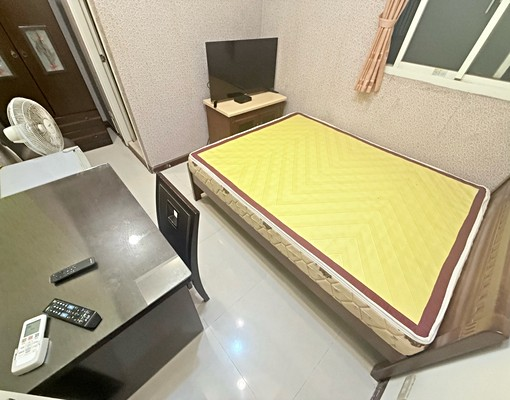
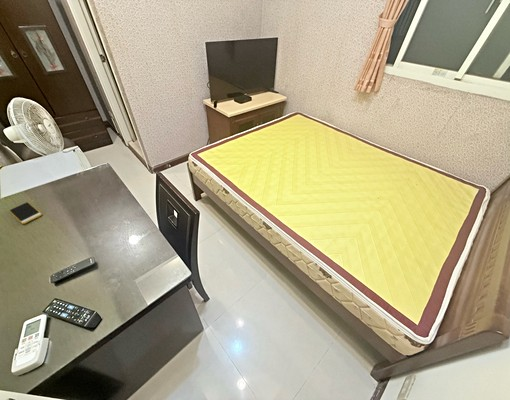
+ smartphone (25, 212)
